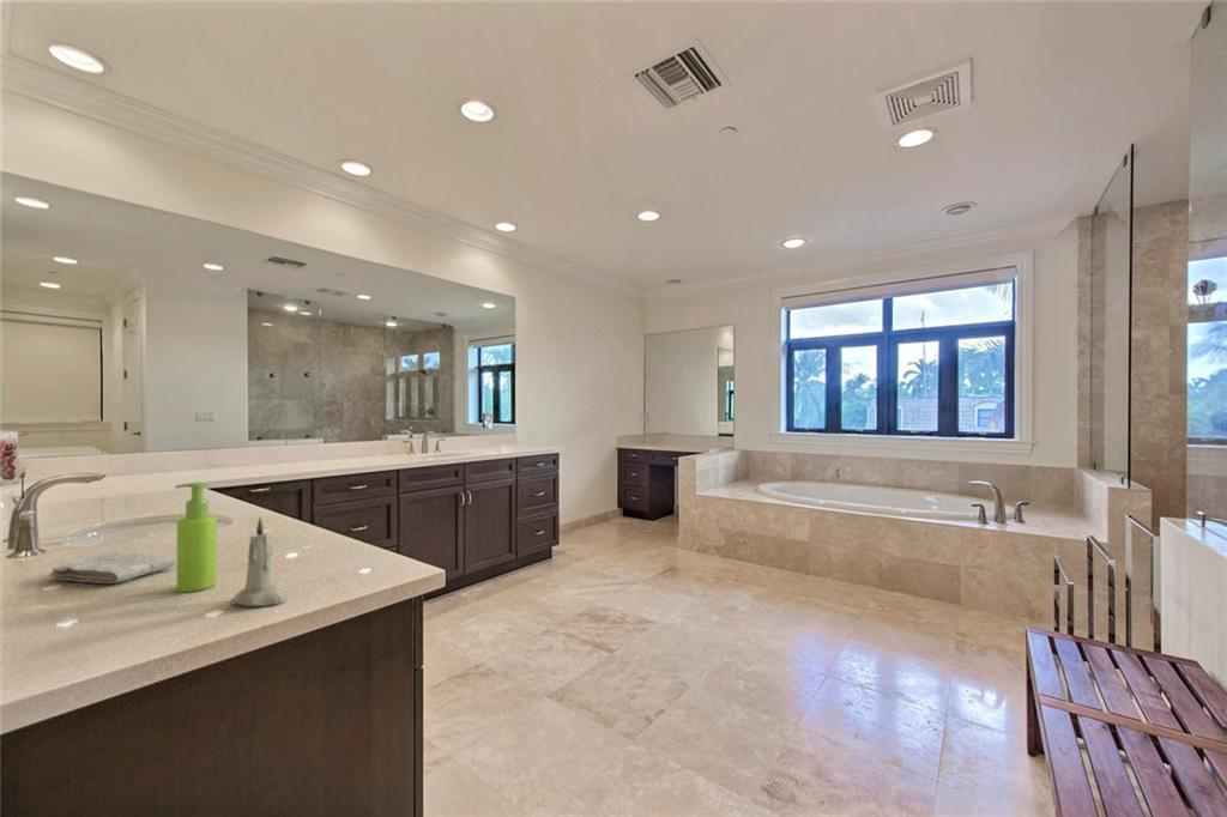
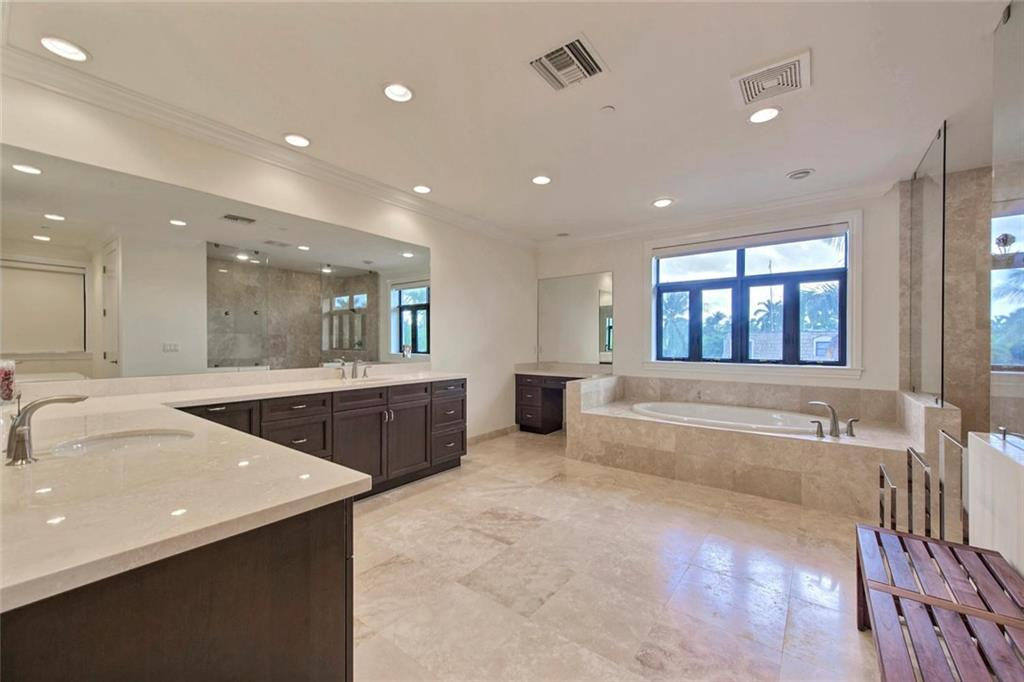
- candle (261, 558)
- soap dispenser (194, 534)
- washcloth (114, 565)
